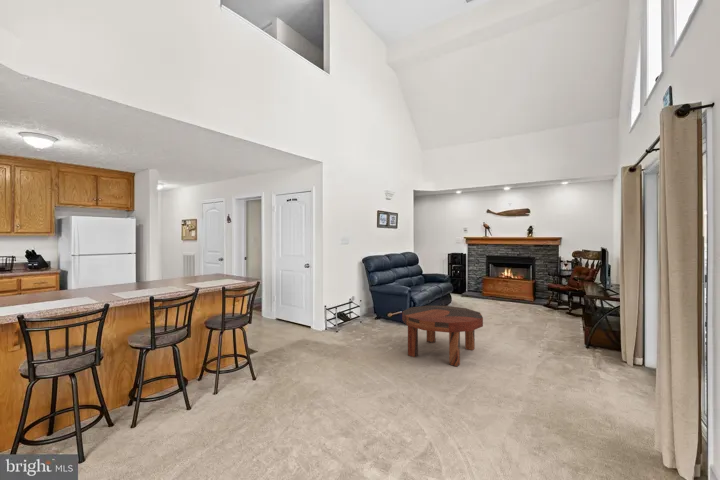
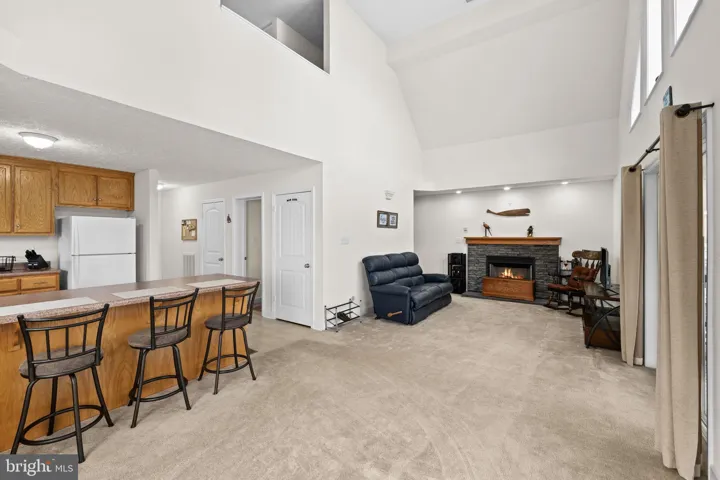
- coffee table (441, 331)
